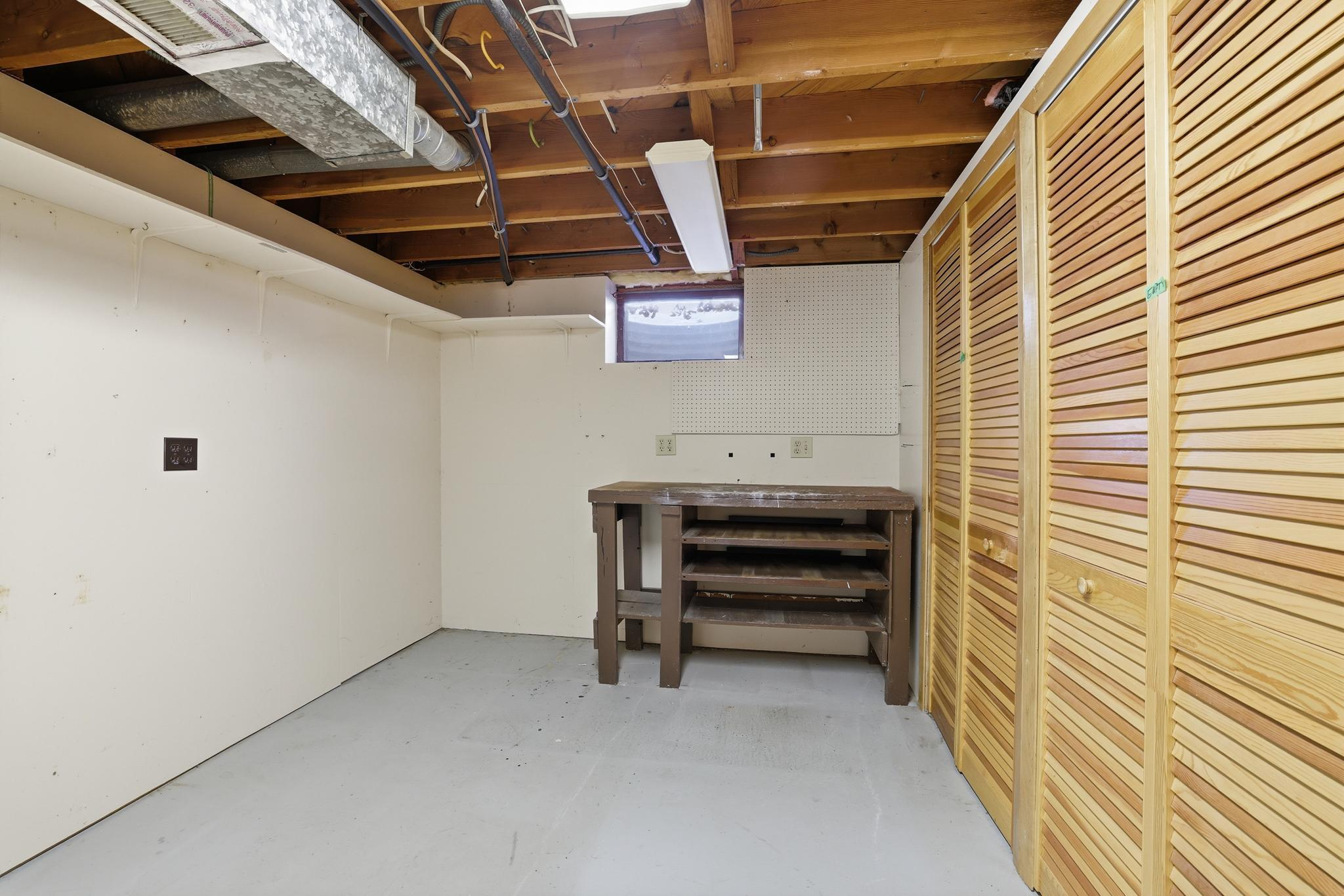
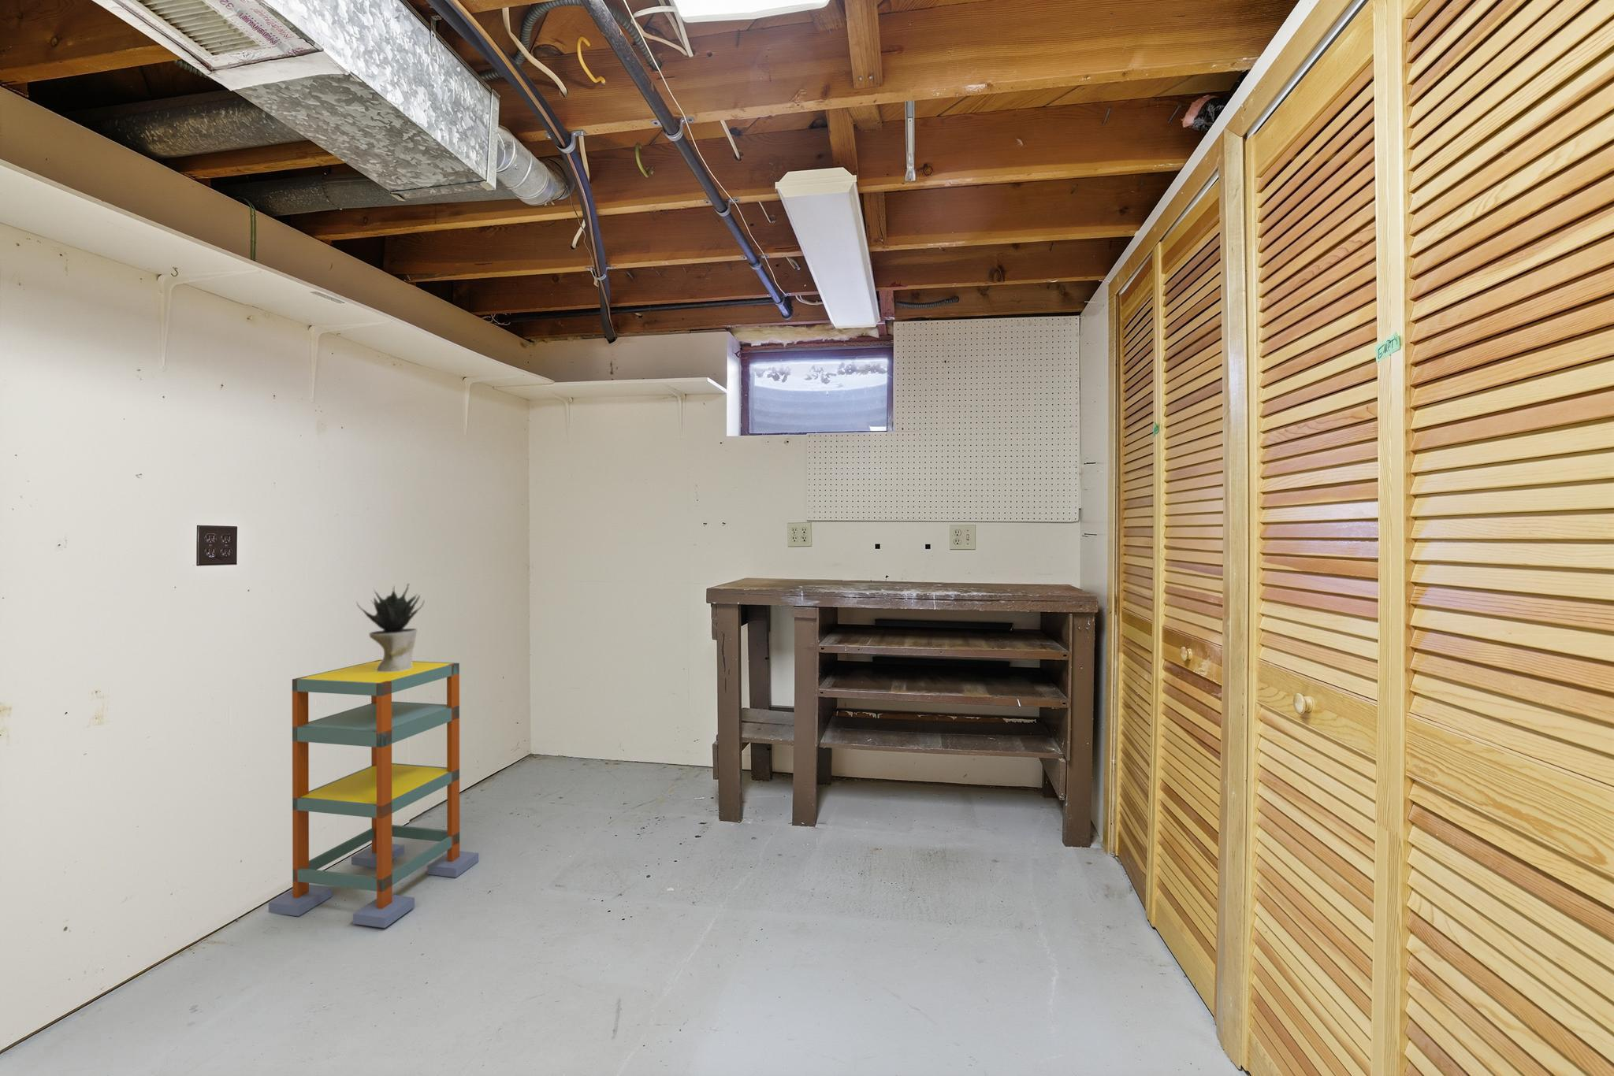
+ shelving unit (381, 777)
+ potted plant (393, 626)
